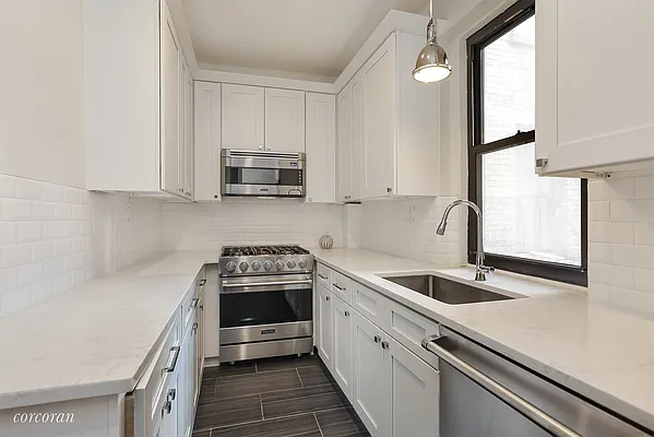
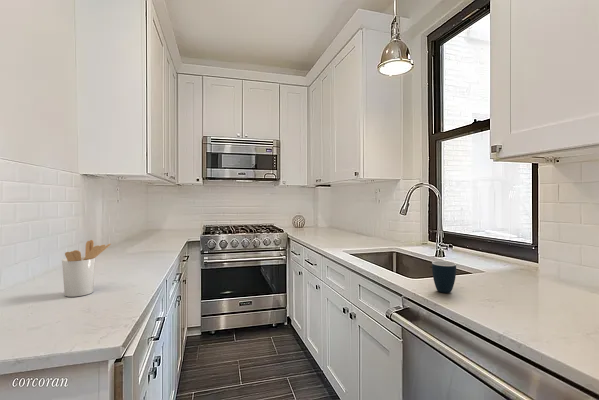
+ mug (443, 276)
+ utensil holder (86, 267)
